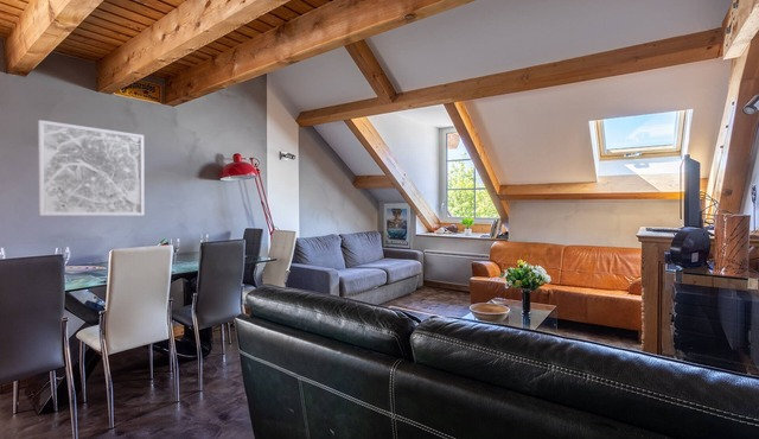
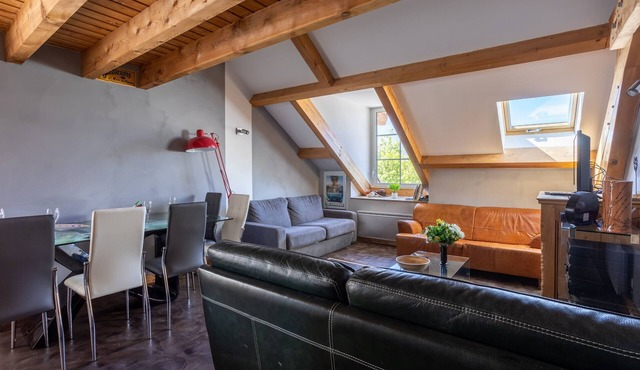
- wall art (95, 172)
